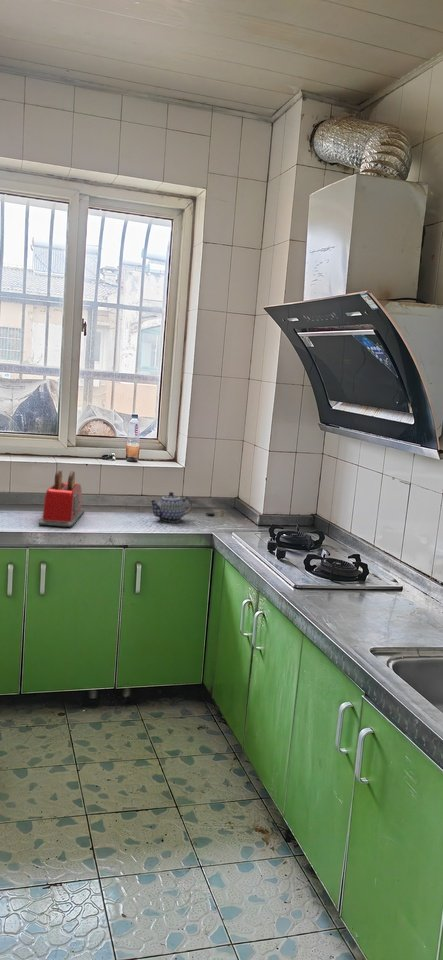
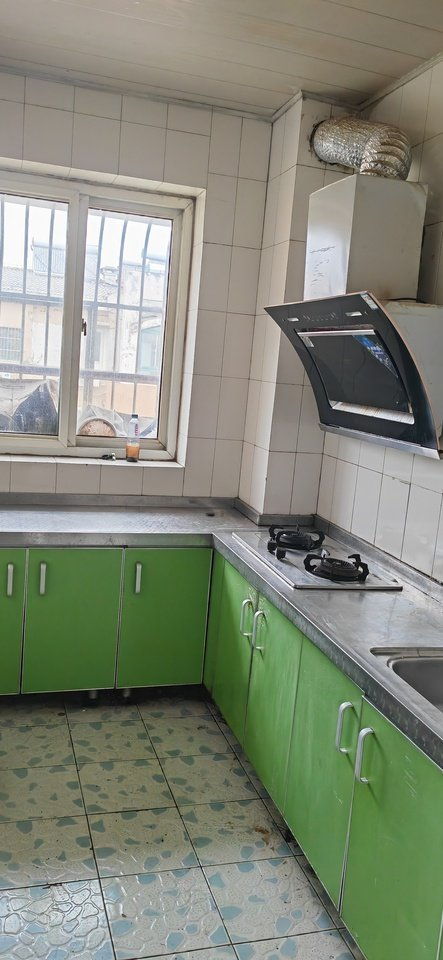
- teapot (170, 506)
- toaster (63, 494)
